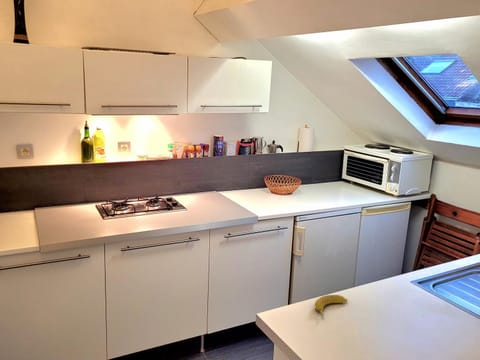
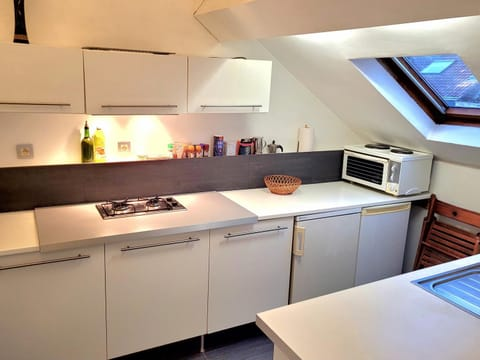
- banana (329, 303)
